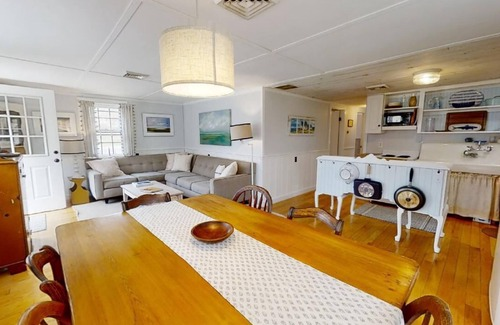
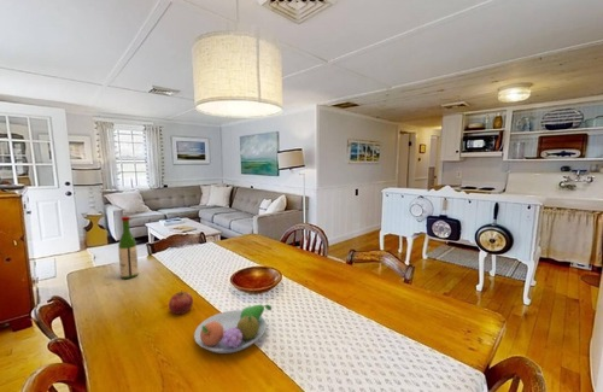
+ apple (181, 300)
+ fruit bowl (234, 321)
+ wine bottle (127, 246)
